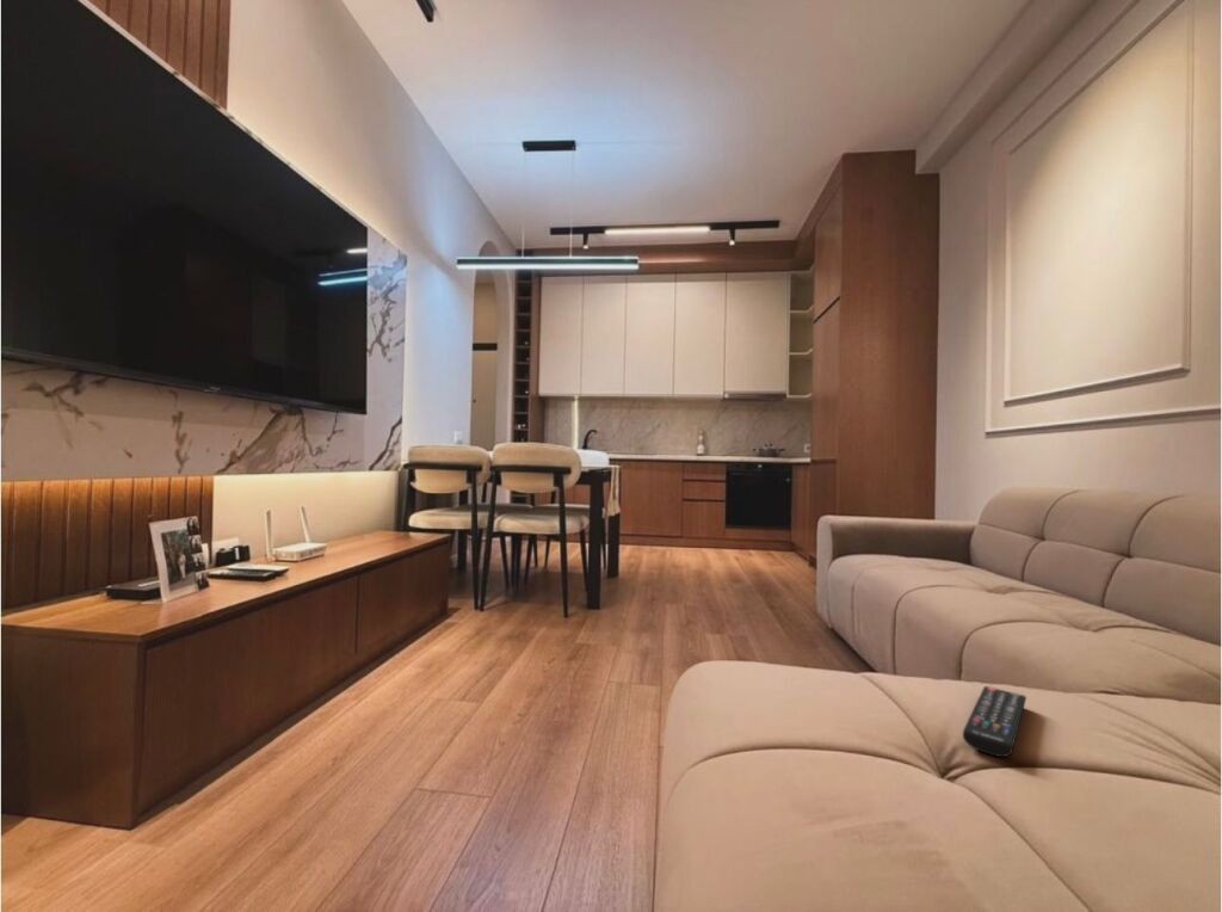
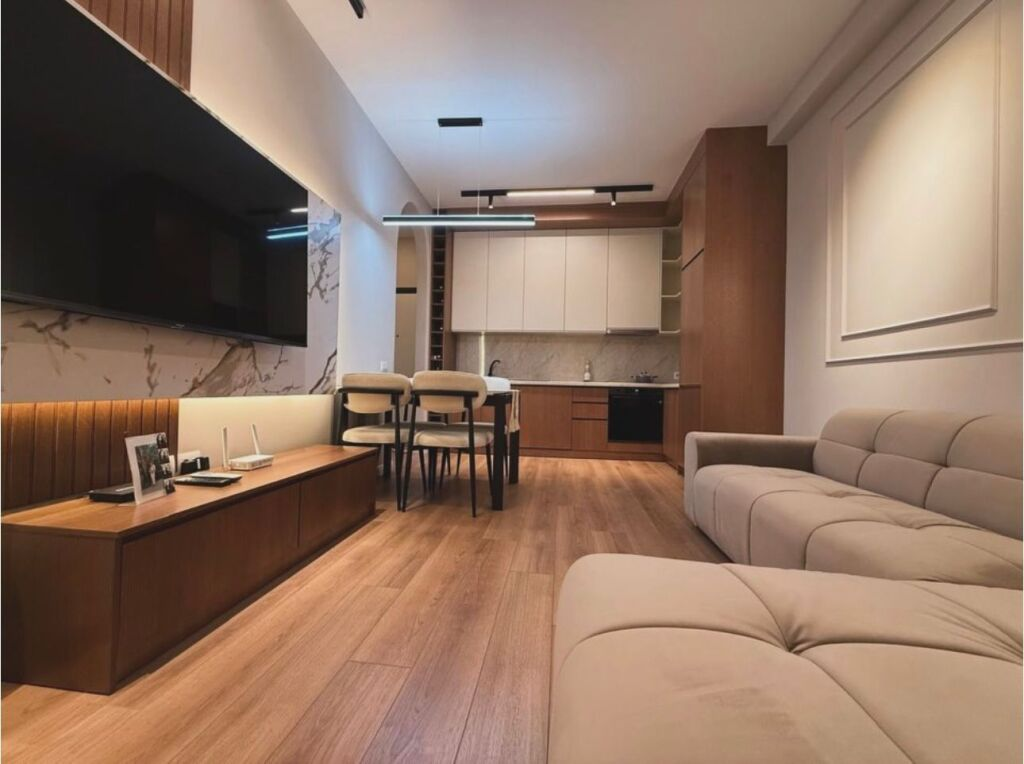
- remote control (996, 717)
